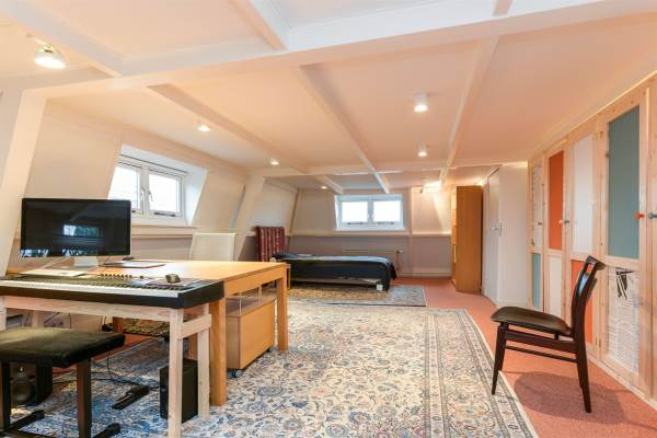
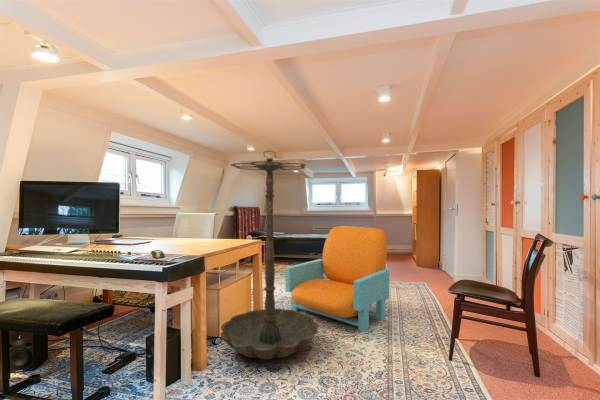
+ umbrella stand (269, 248)
+ armchair (339, 270)
